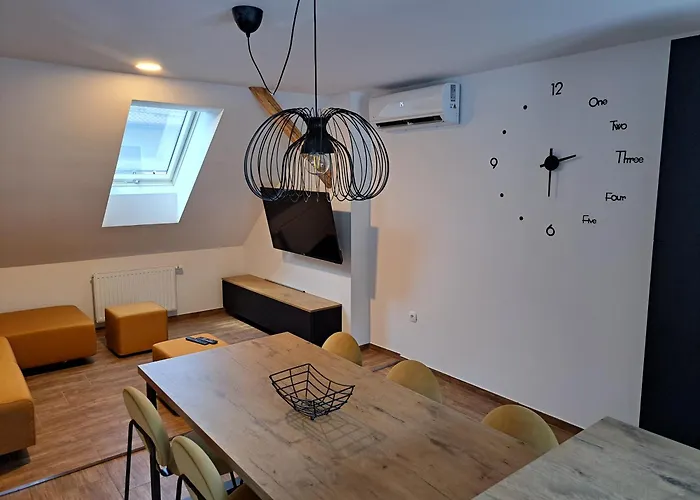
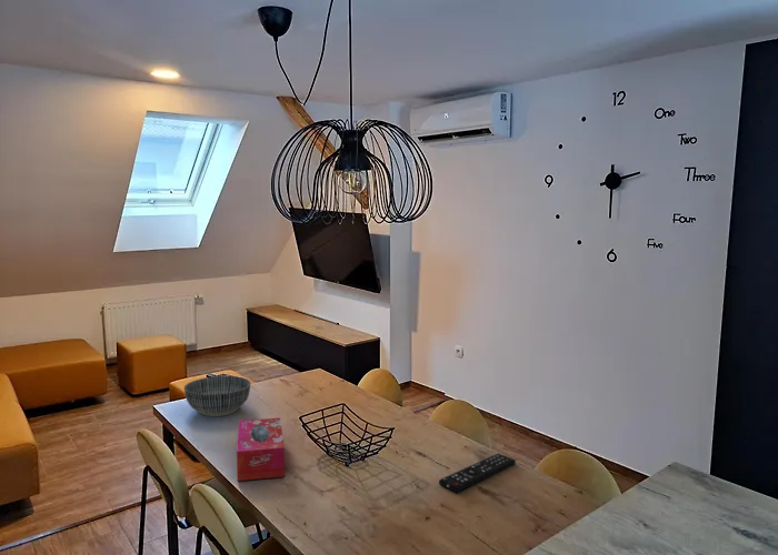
+ remote control (478, 471)
+ tissue box (260, 446)
+ bowl (218, 397)
